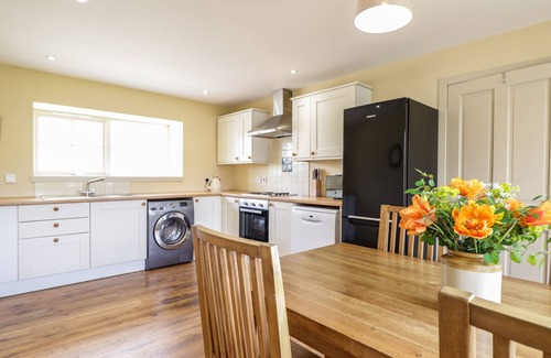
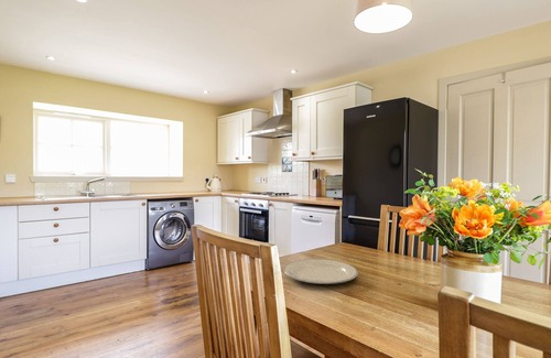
+ chinaware (320, 271)
